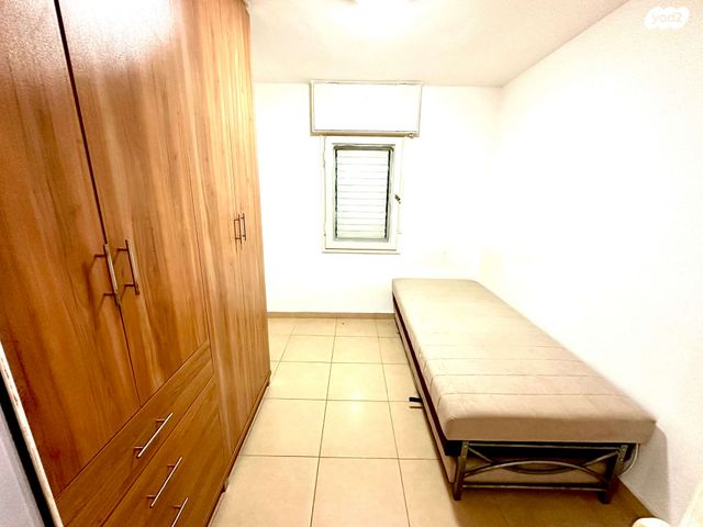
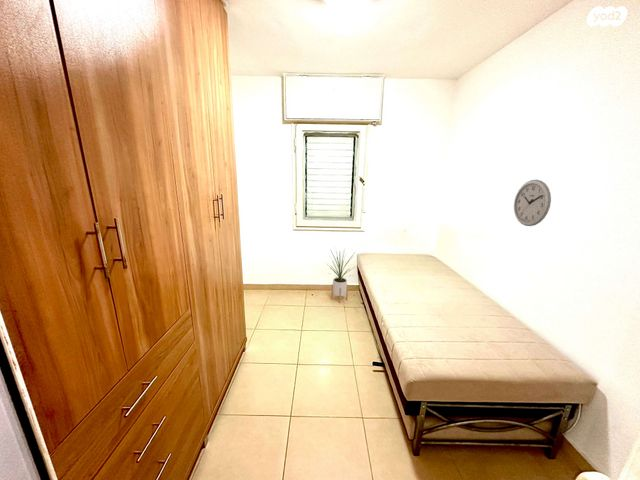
+ house plant (340, 273)
+ wall clock (529, 203)
